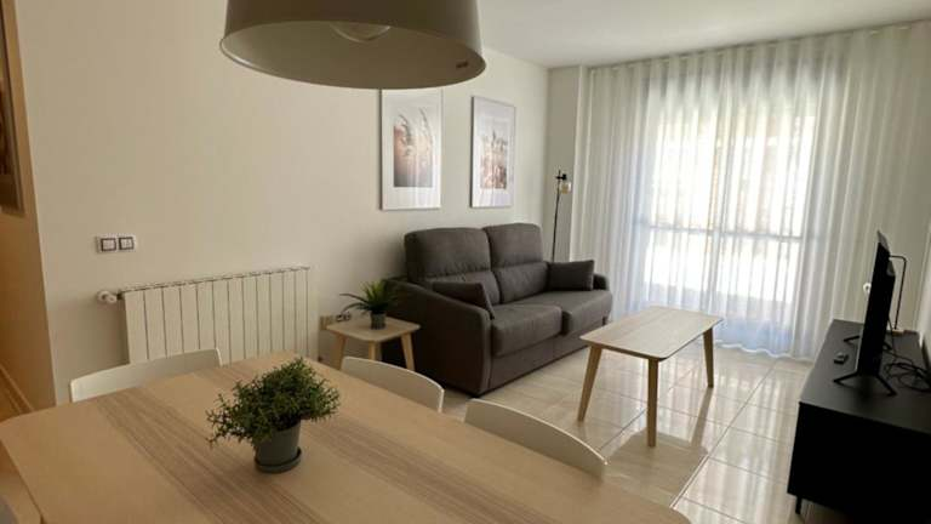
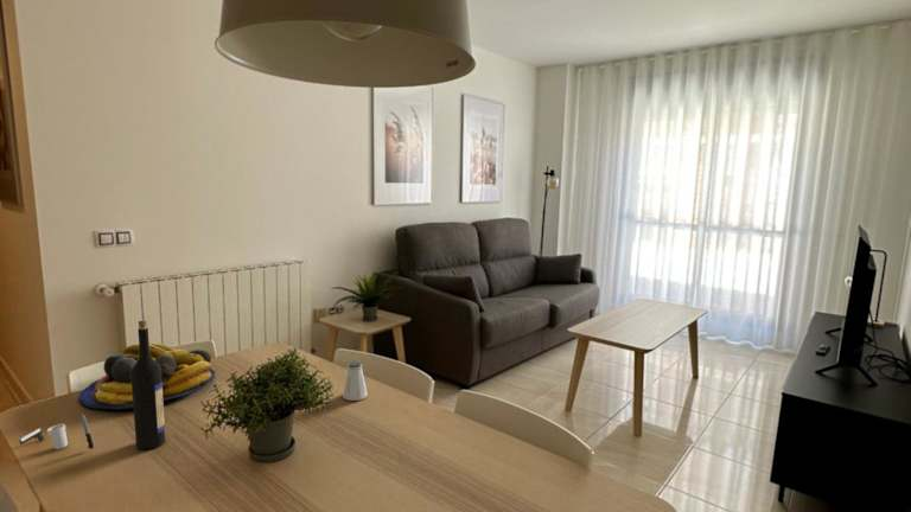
+ wine bottle (146, 383)
+ fruit bowl (153, 359)
+ cup (60, 429)
+ saltshaker (355, 379)
